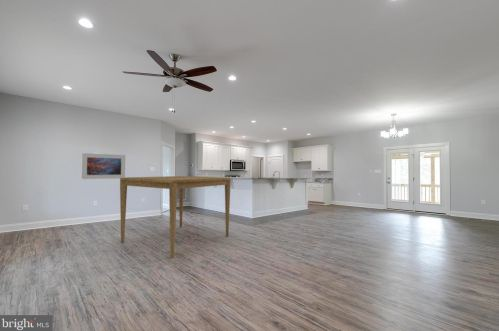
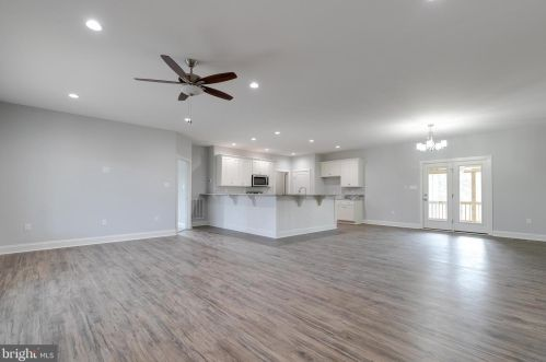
- dining table (179, 208)
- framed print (104, 166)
